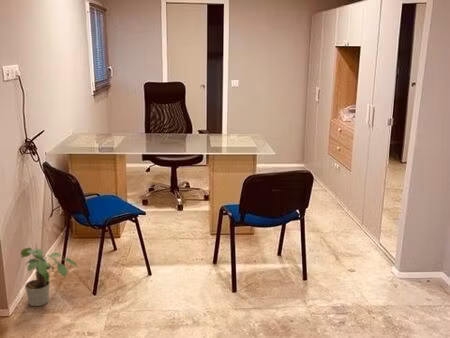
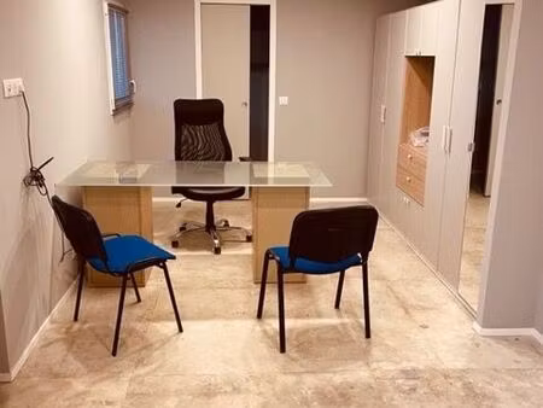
- potted plant (44, 275)
